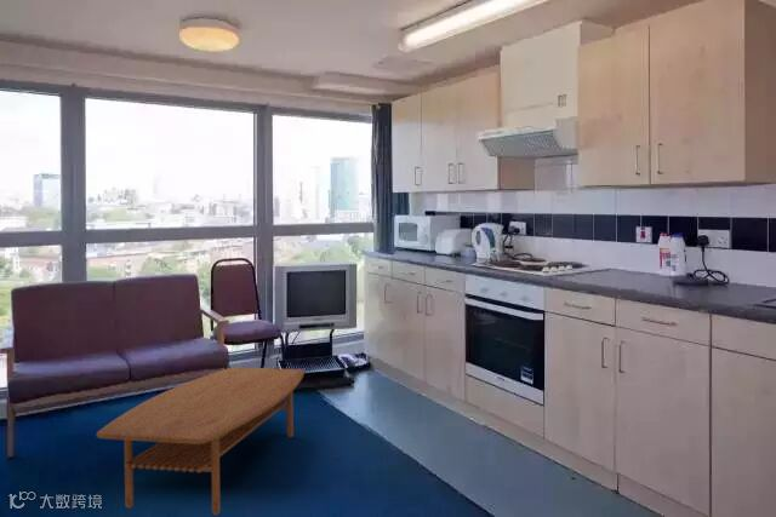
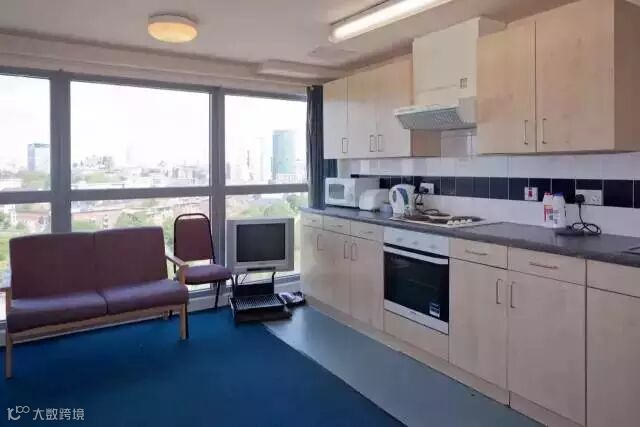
- coffee table (221, 432)
